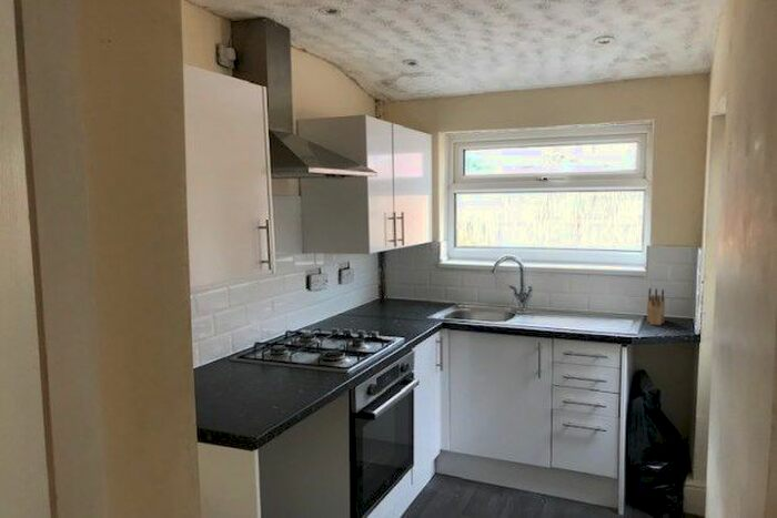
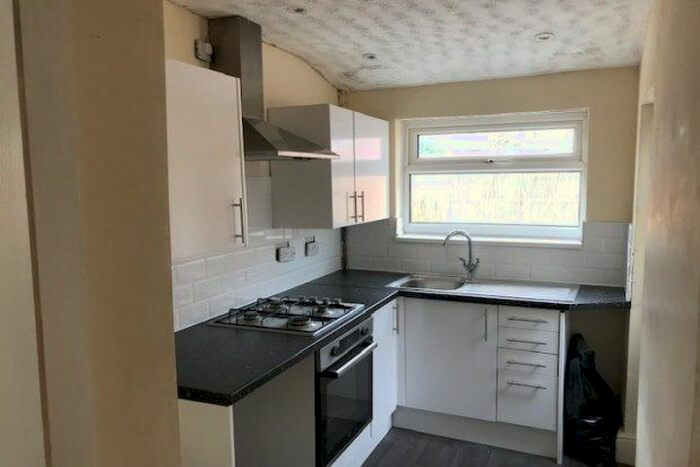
- knife block (655, 304)
